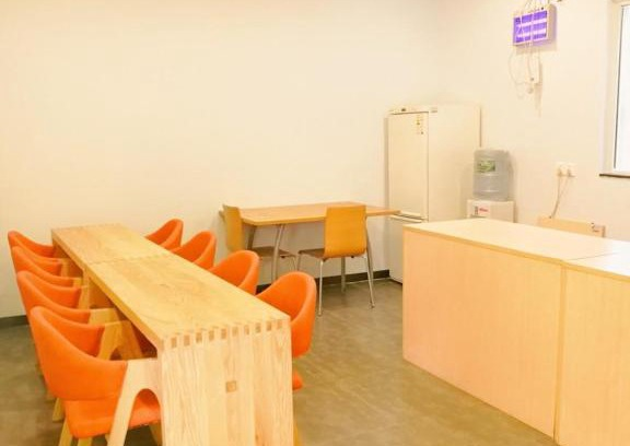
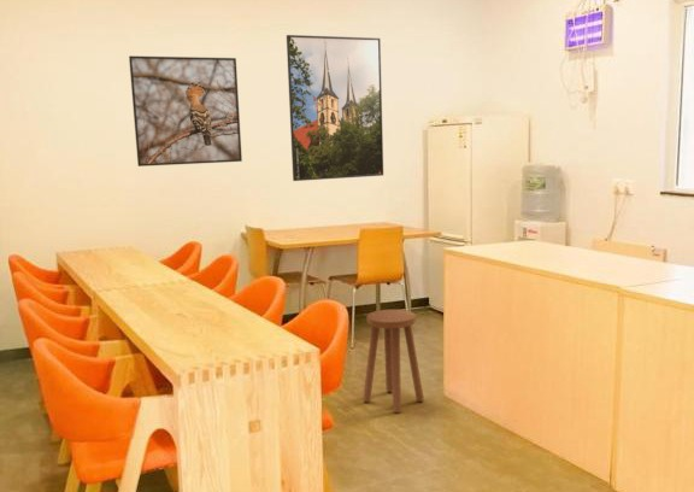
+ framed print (187, 111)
+ stool (392, 358)
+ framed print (336, 109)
